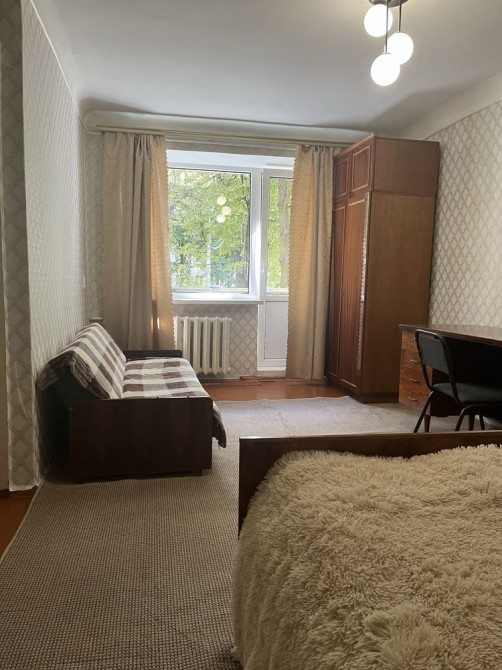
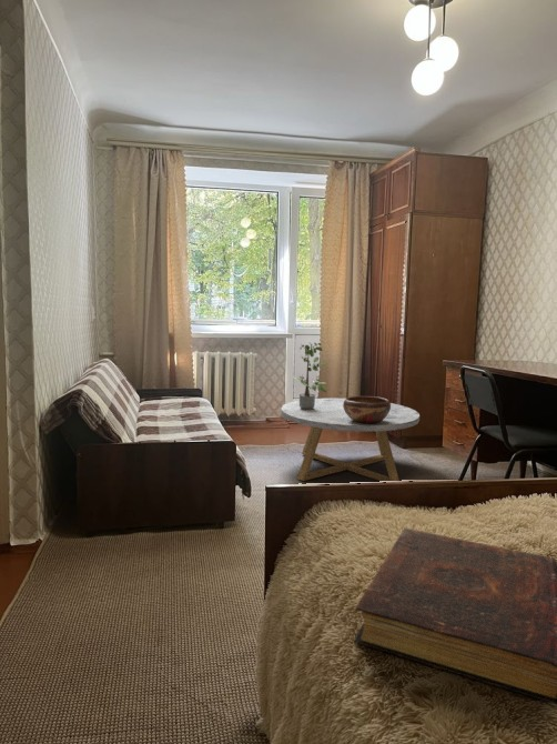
+ book (466, 596)
+ decorative bowl (366, 410)
+ potted plant (316, 376)
+ coffee table (347, 430)
